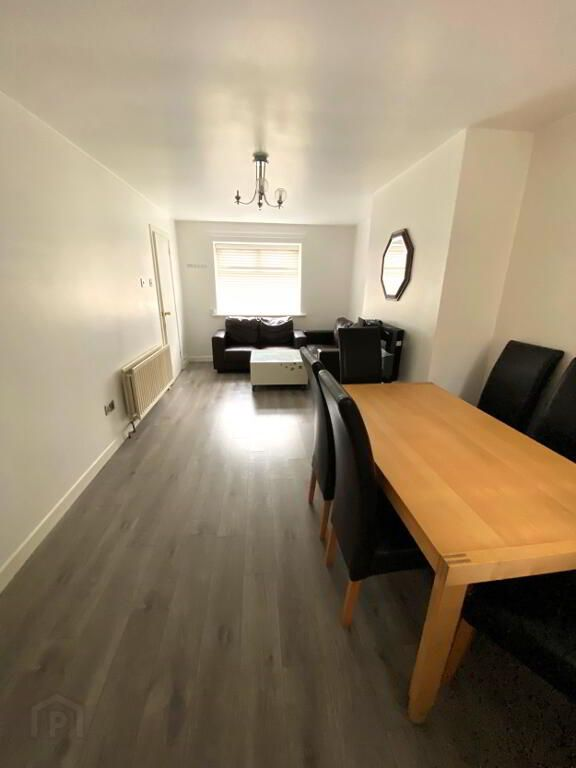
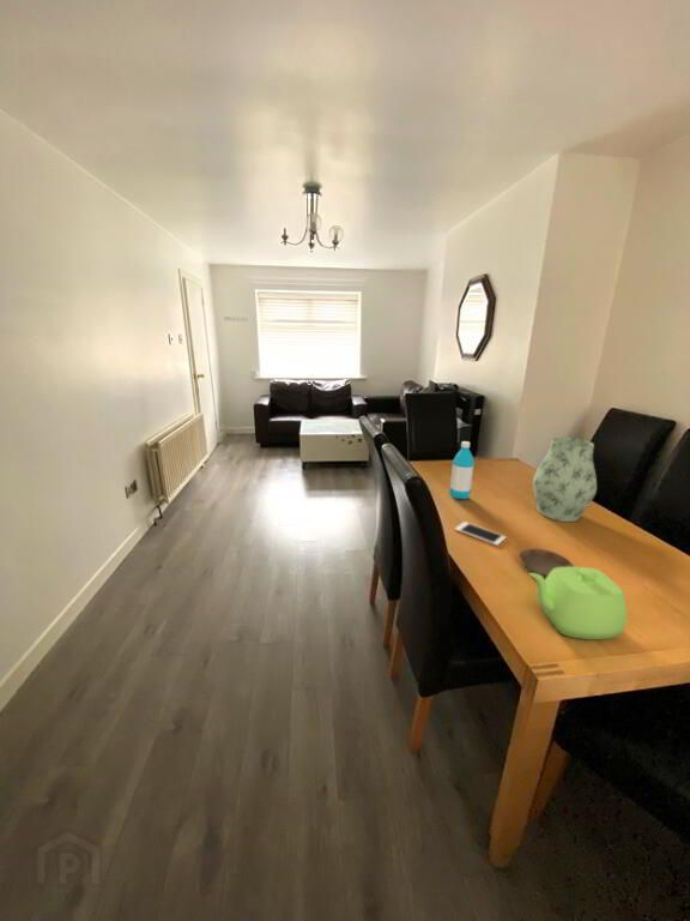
+ cell phone (479, 532)
+ vase (564, 478)
+ water bottle (462, 470)
+ saucer (545, 565)
+ teapot (570, 596)
